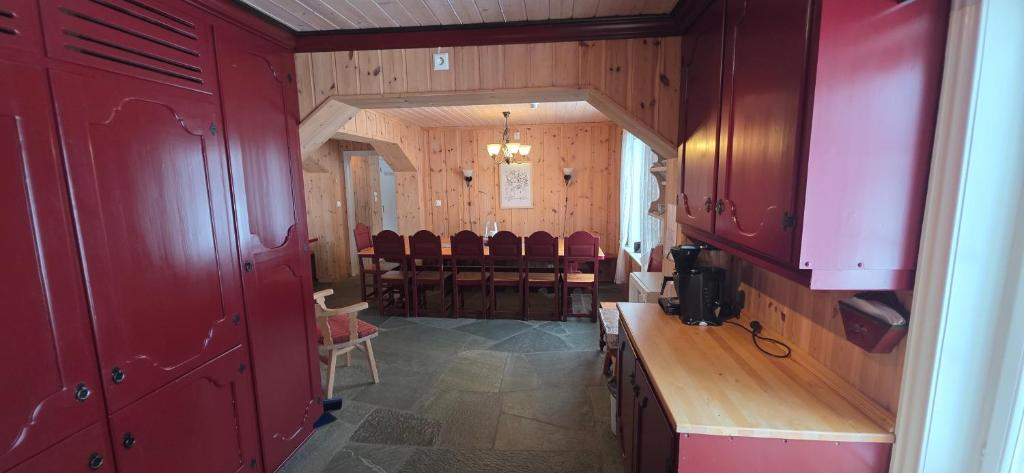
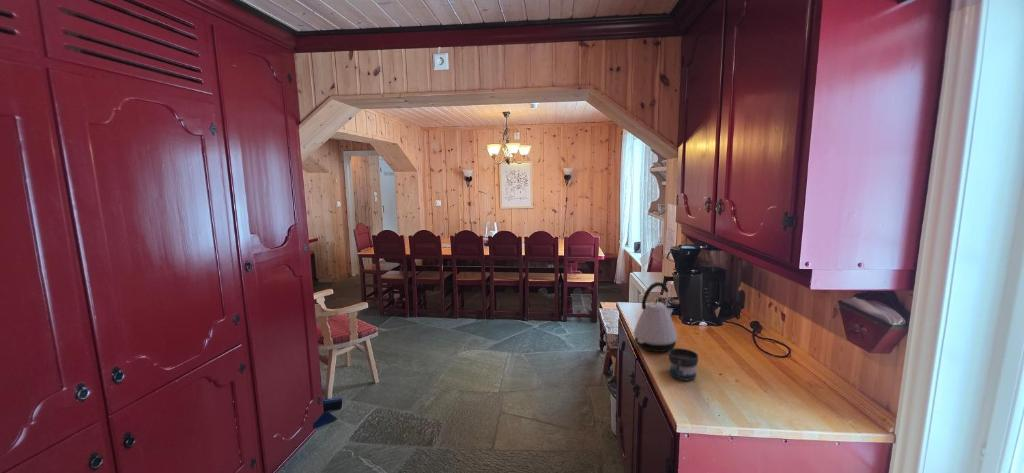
+ mug (683, 366)
+ kettle (656, 314)
